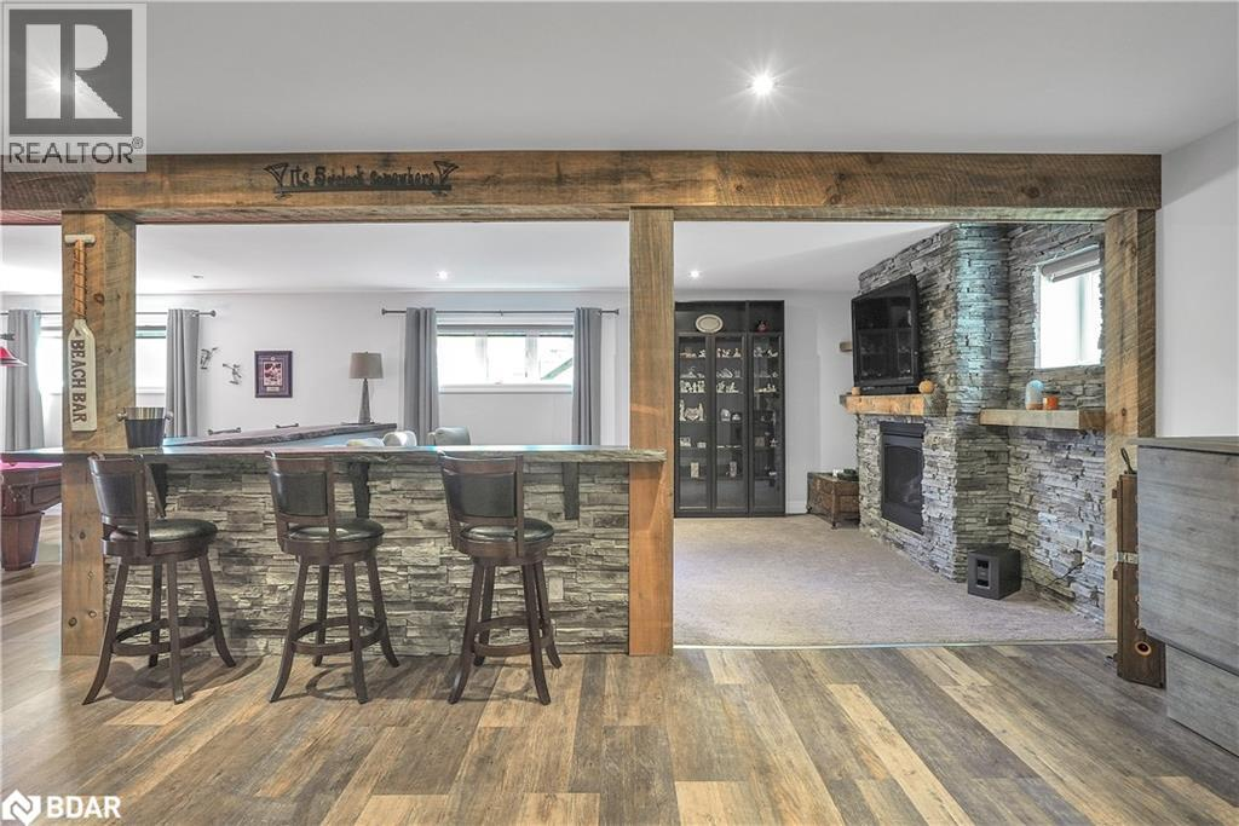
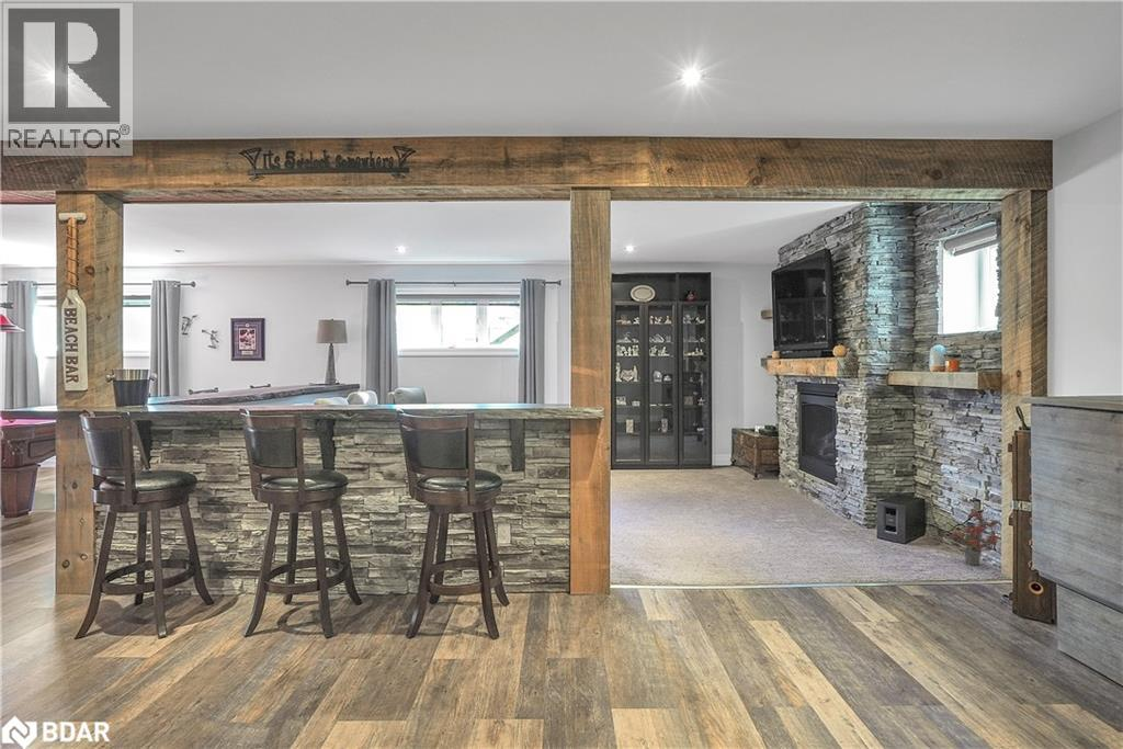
+ potted plant (976, 532)
